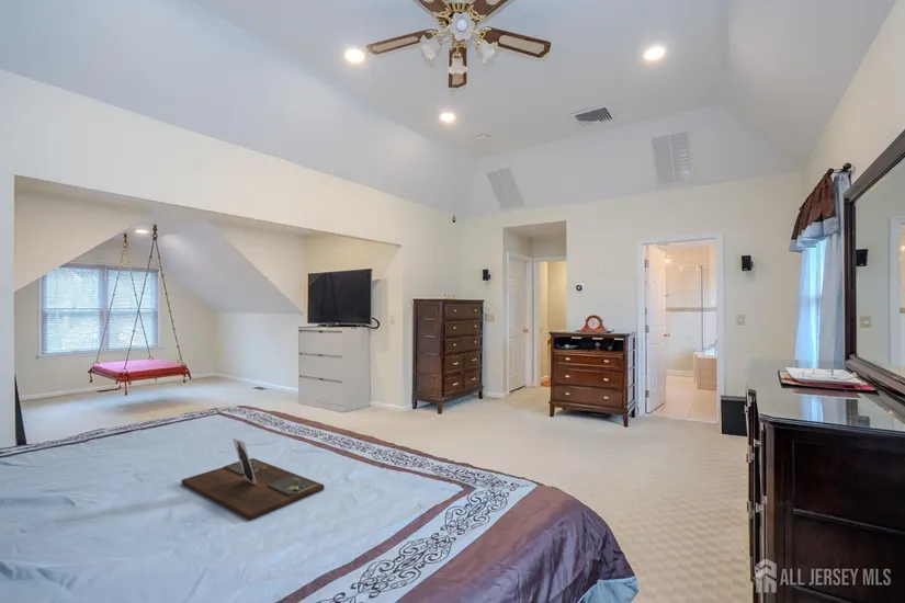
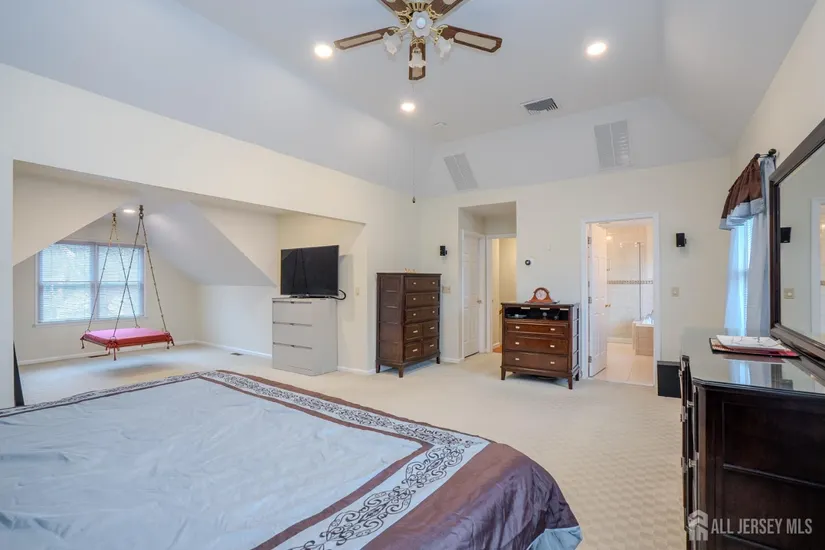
- decorative tray (251, 460)
